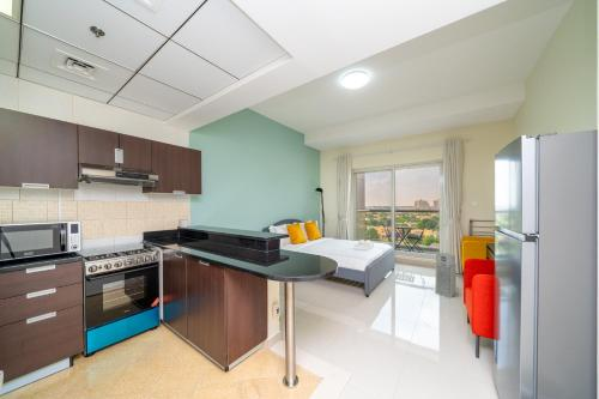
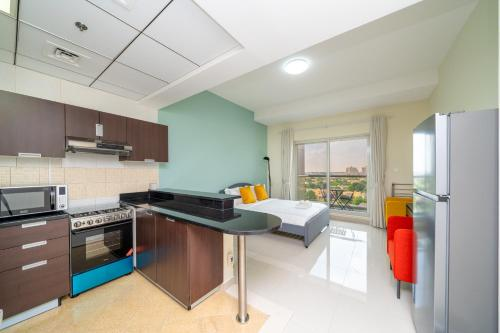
- air purifier (446, 272)
